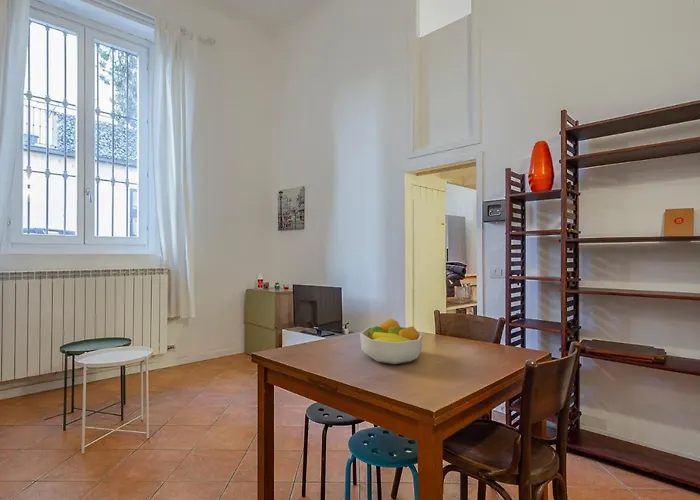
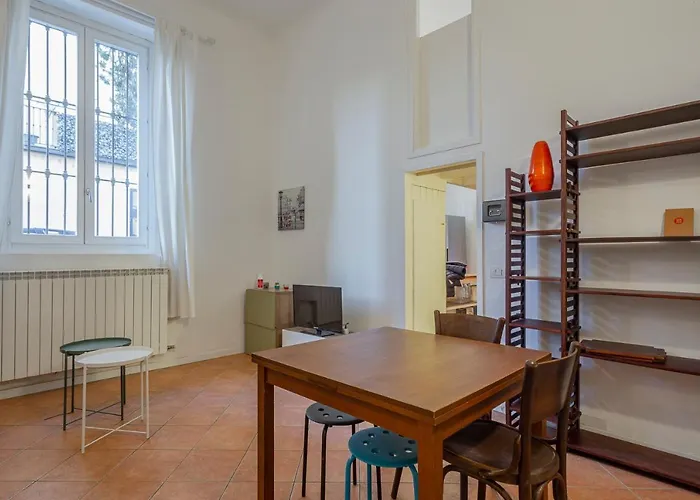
- fruit bowl (391, 339)
